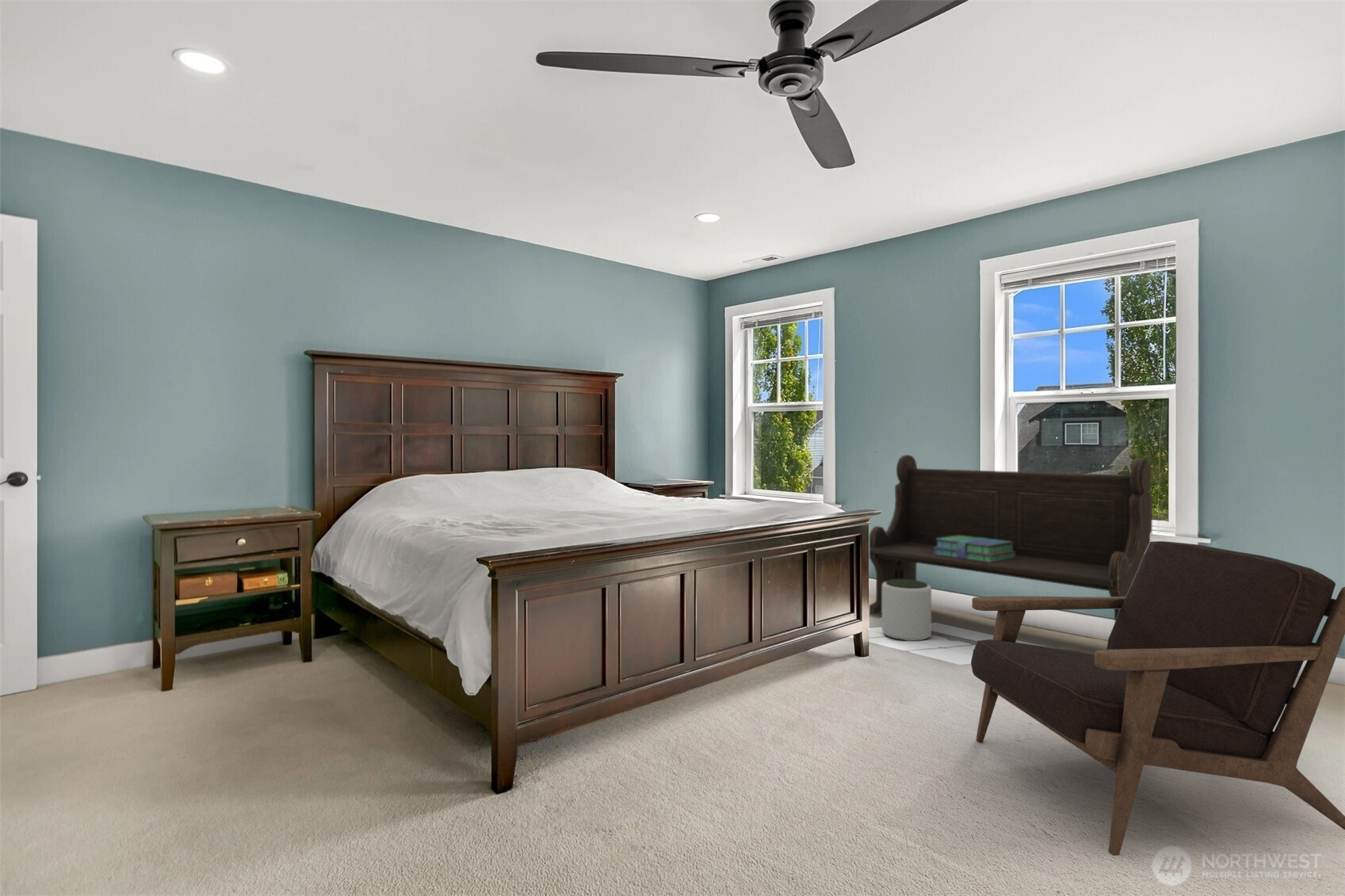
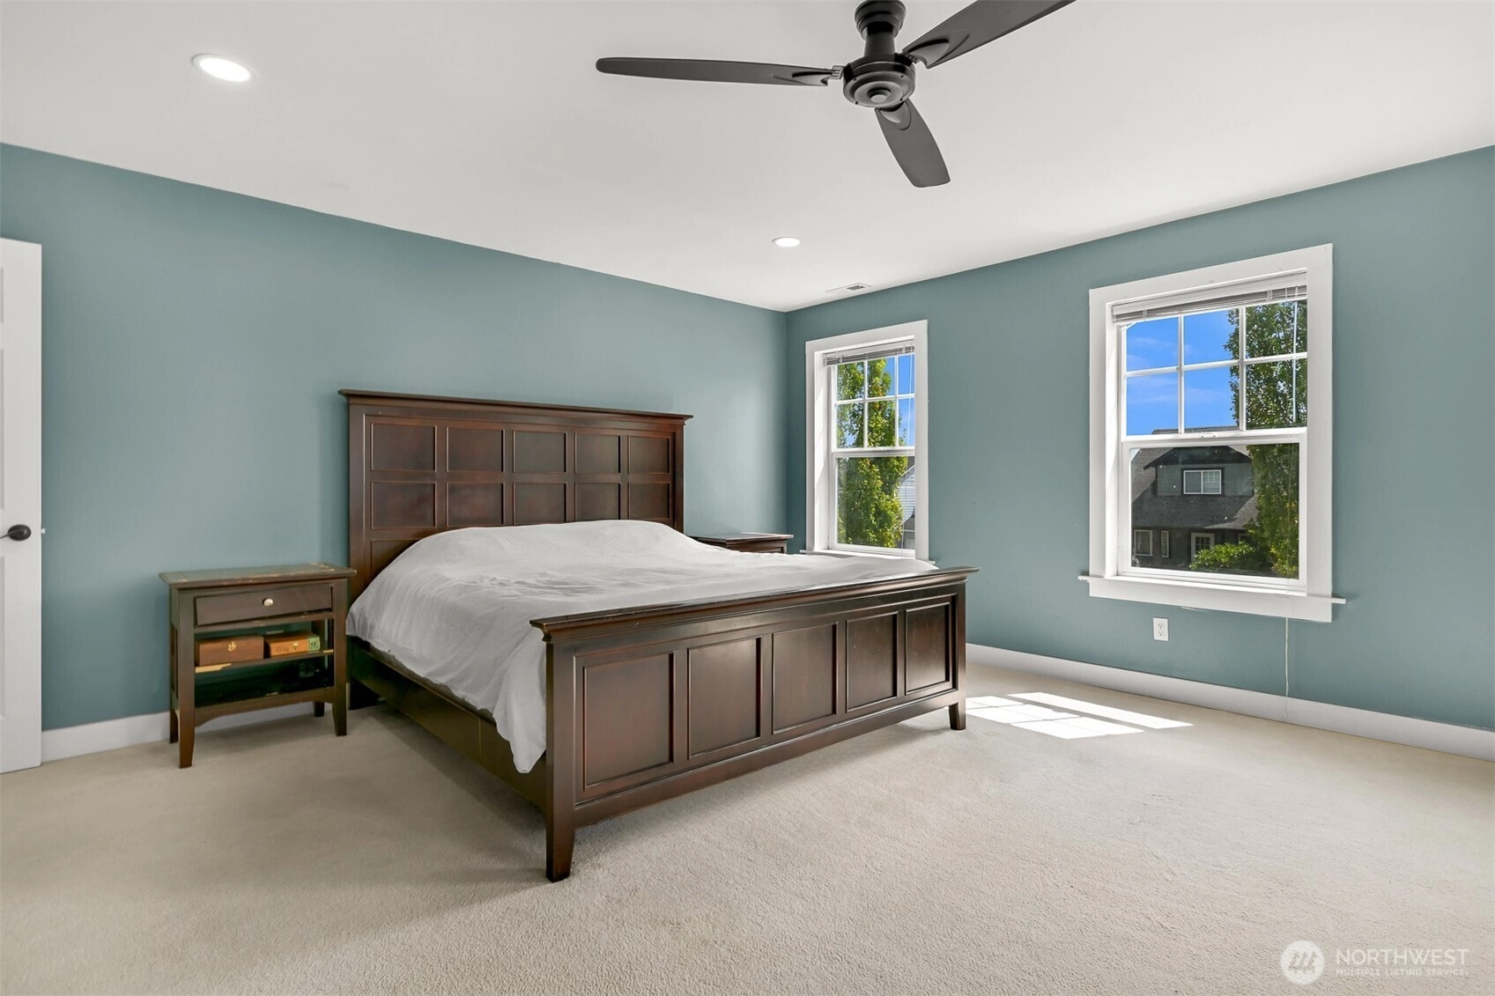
- stack of books (973, 547)
- armchair (1133, 668)
- bench (997, 540)
- plant pot (906, 608)
